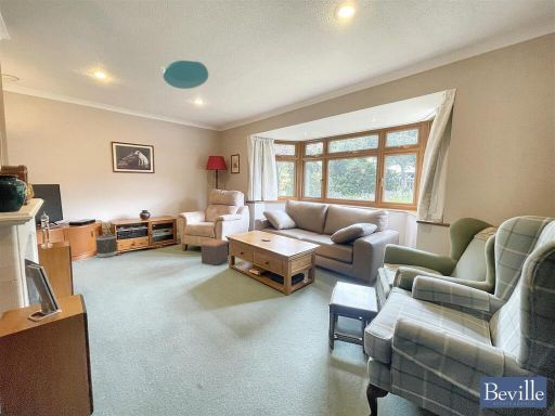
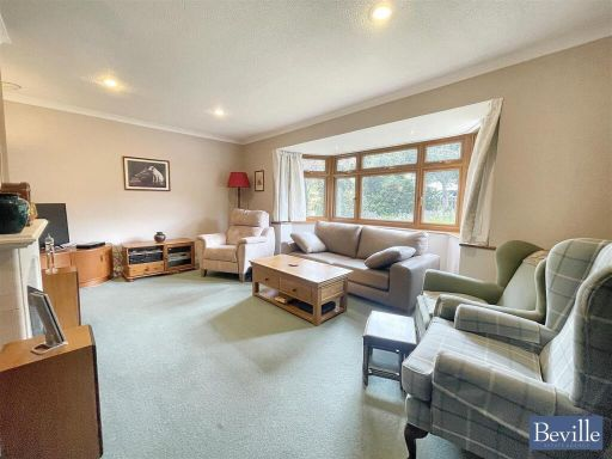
- footstool (215, 250)
- ceiling light (185, 75)
- wastebasket (106, 245)
